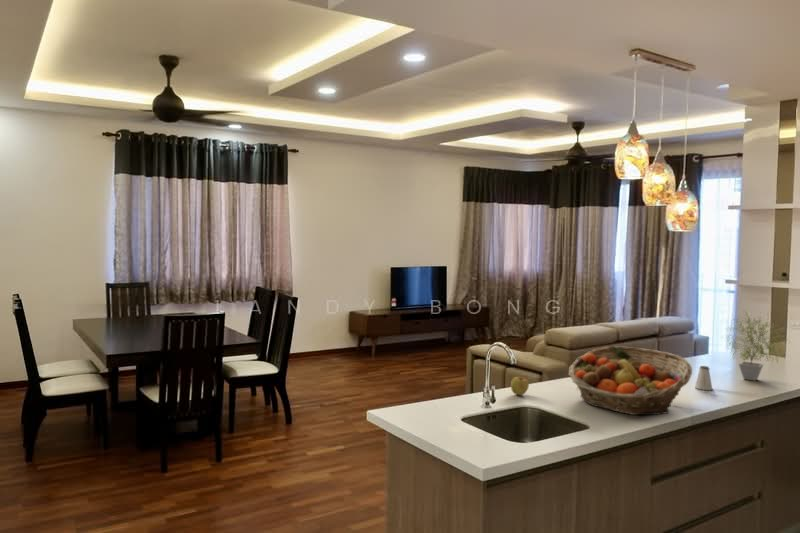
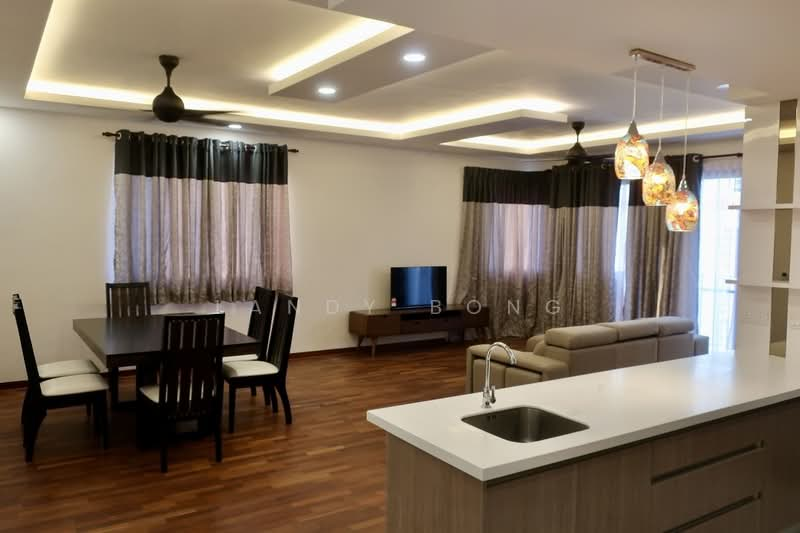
- apple (519, 385)
- saltshaker (703, 377)
- potted plant (756, 345)
- fruit basket (627, 378)
